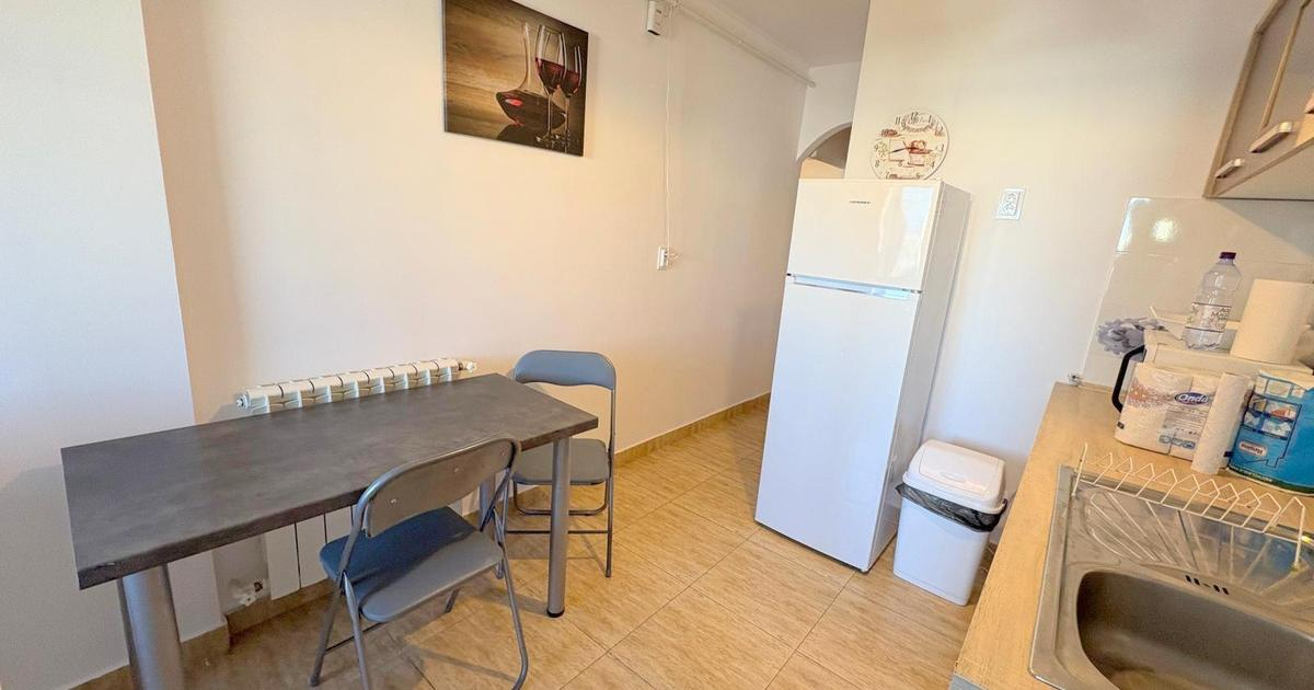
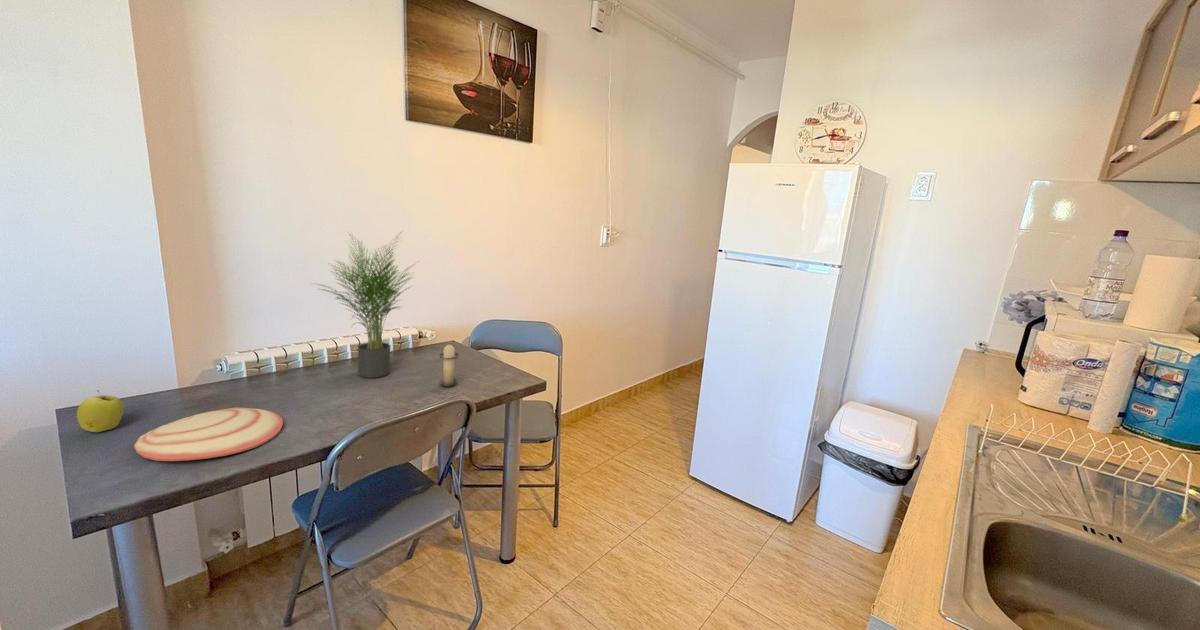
+ potted plant (366, 303)
+ candle (448, 363)
+ plate (214, 427)
+ apple (101, 410)
